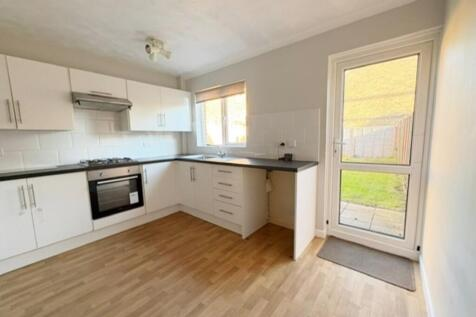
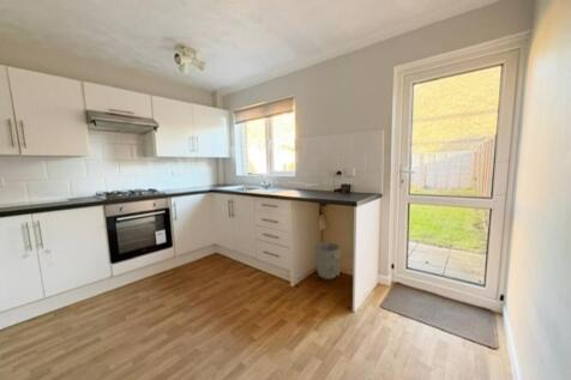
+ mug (329, 261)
